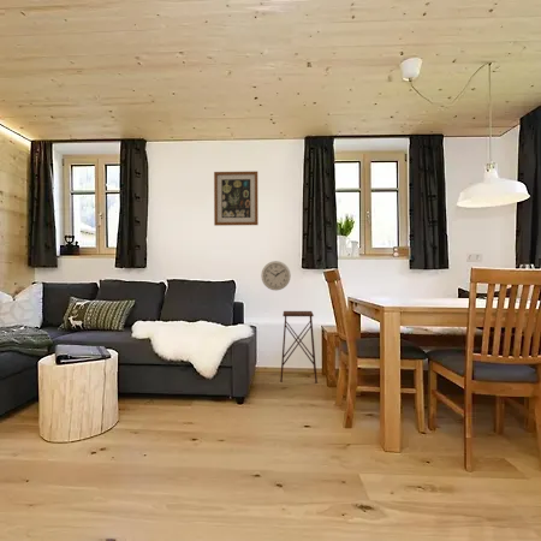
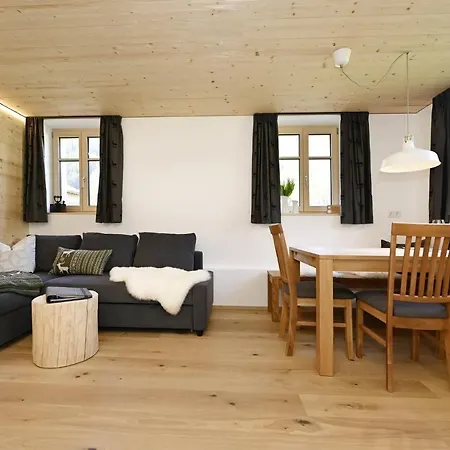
- wall art (236, 198)
- wall clock (275, 275)
- side table (298, 344)
